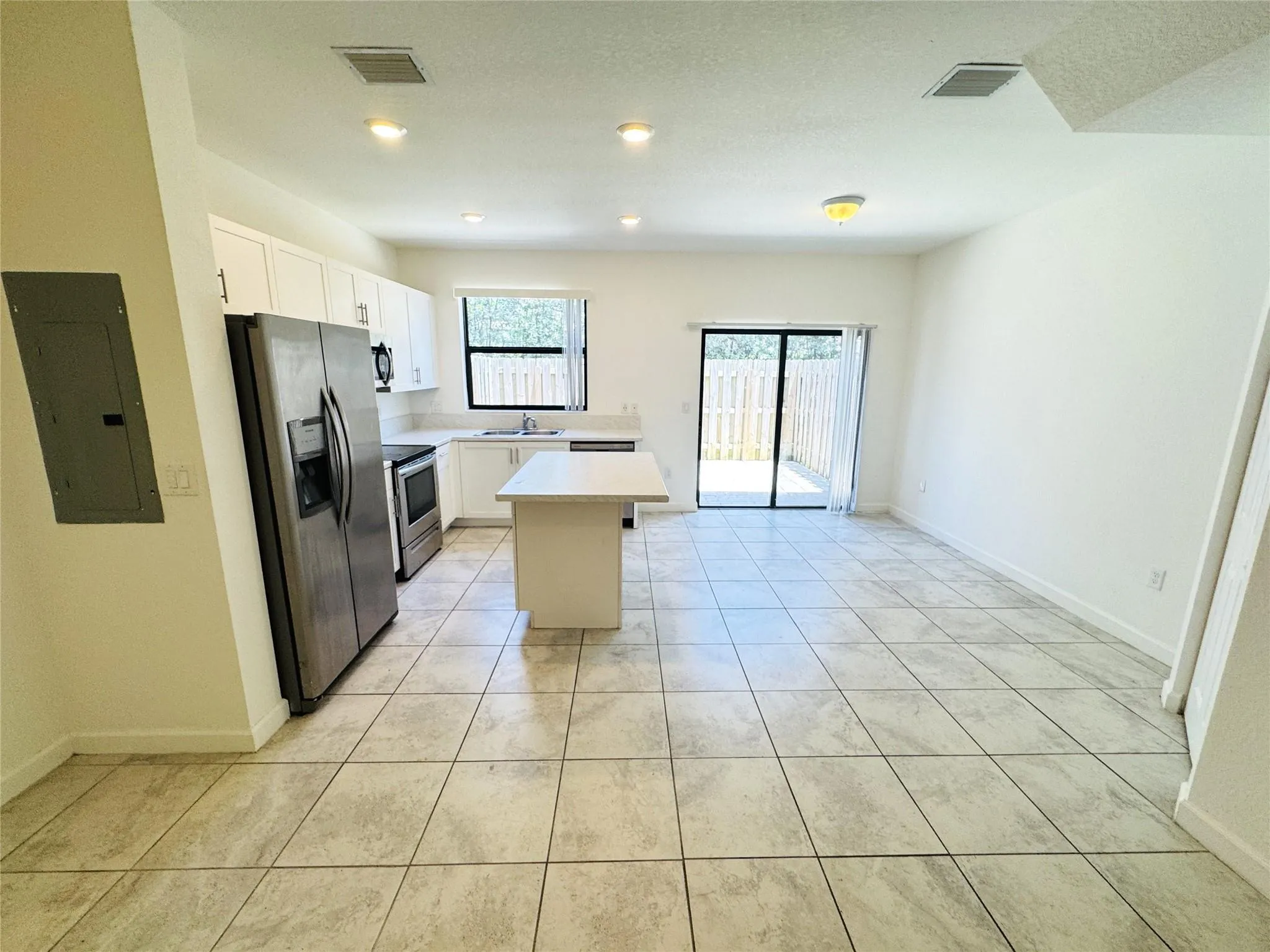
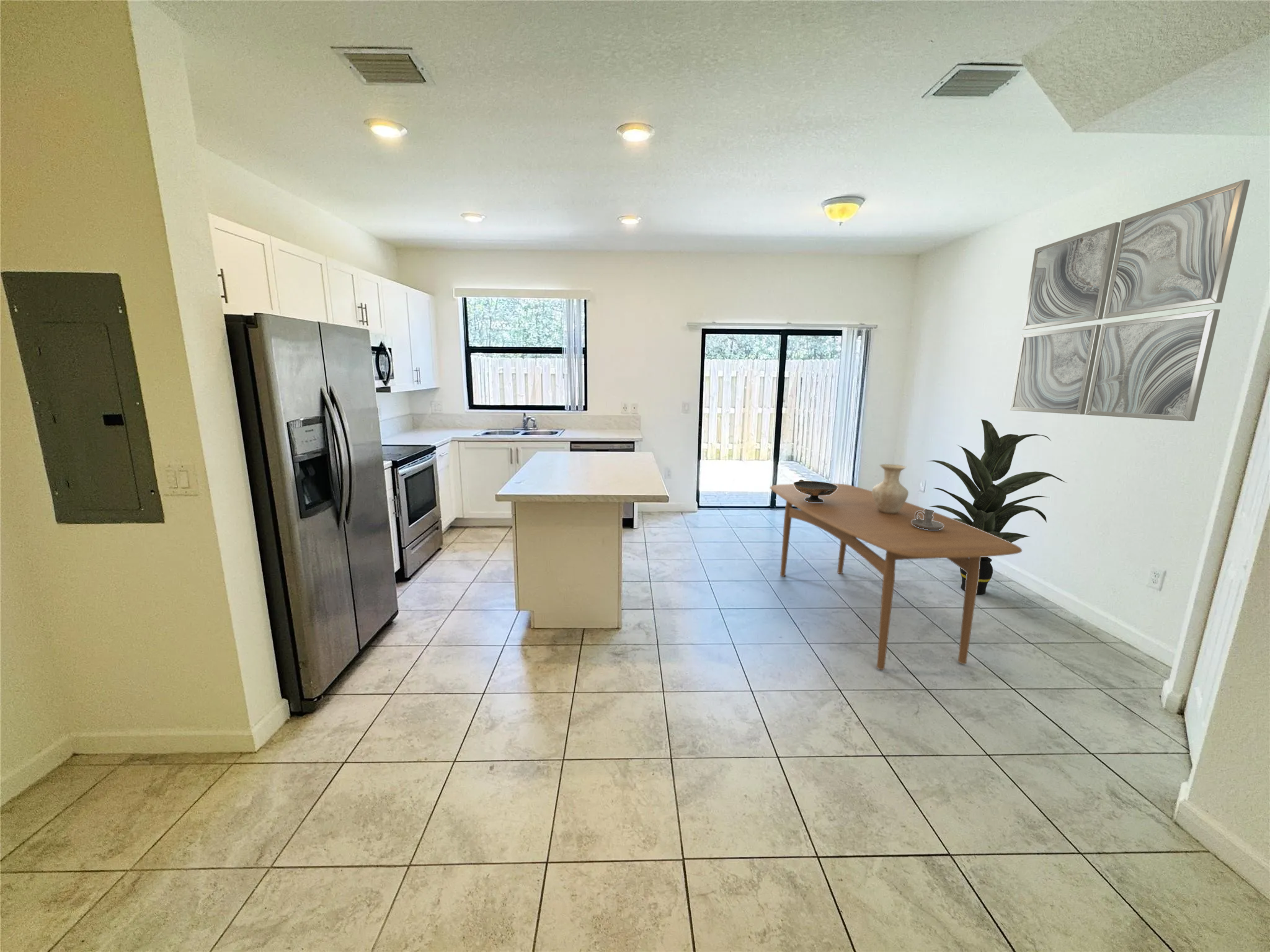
+ vase (890, 489)
+ wall art (1102, 319)
+ indoor plant (985, 507)
+ dining table (863, 557)
+ candle holder (926, 518)
+ decorative bowl (814, 492)
